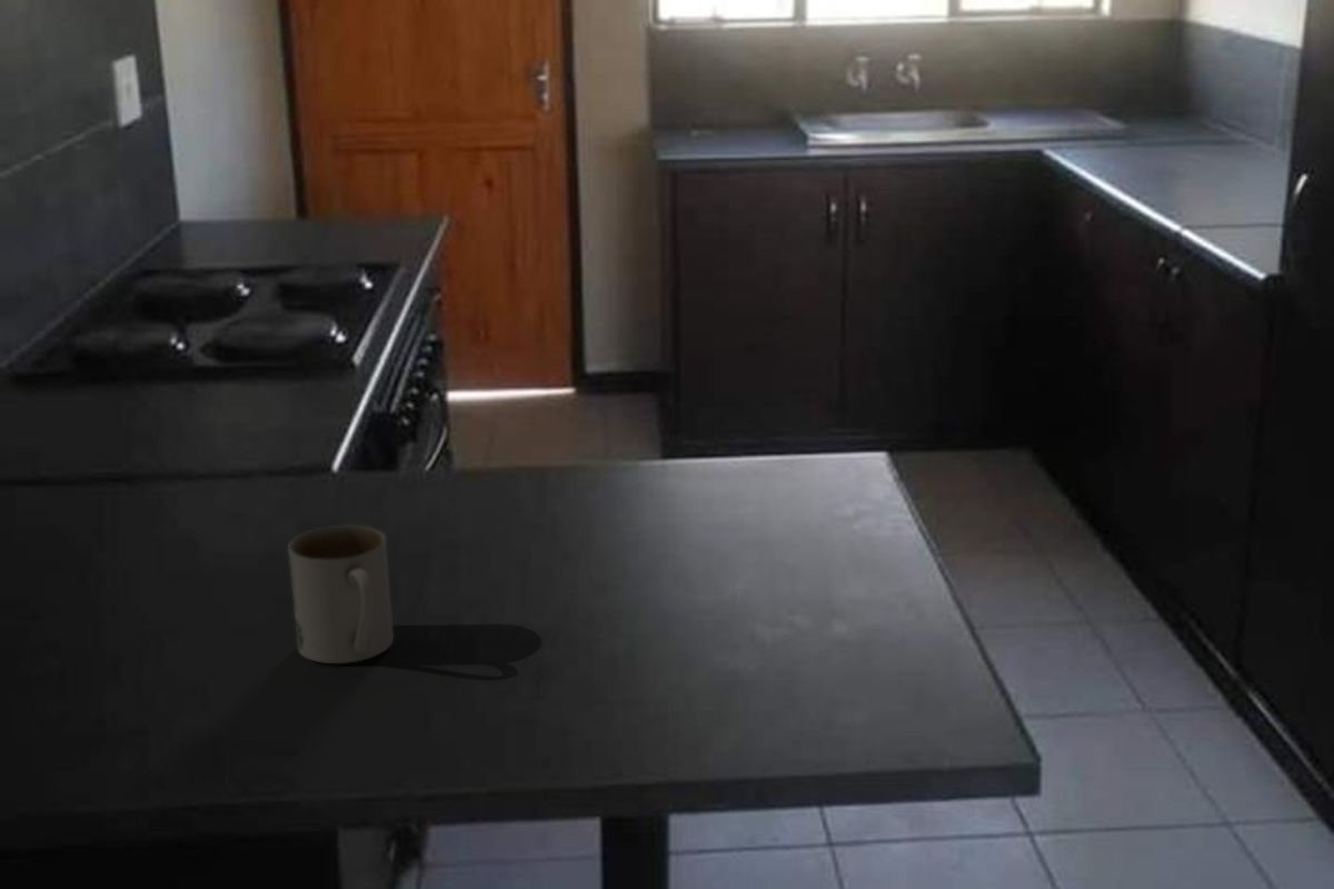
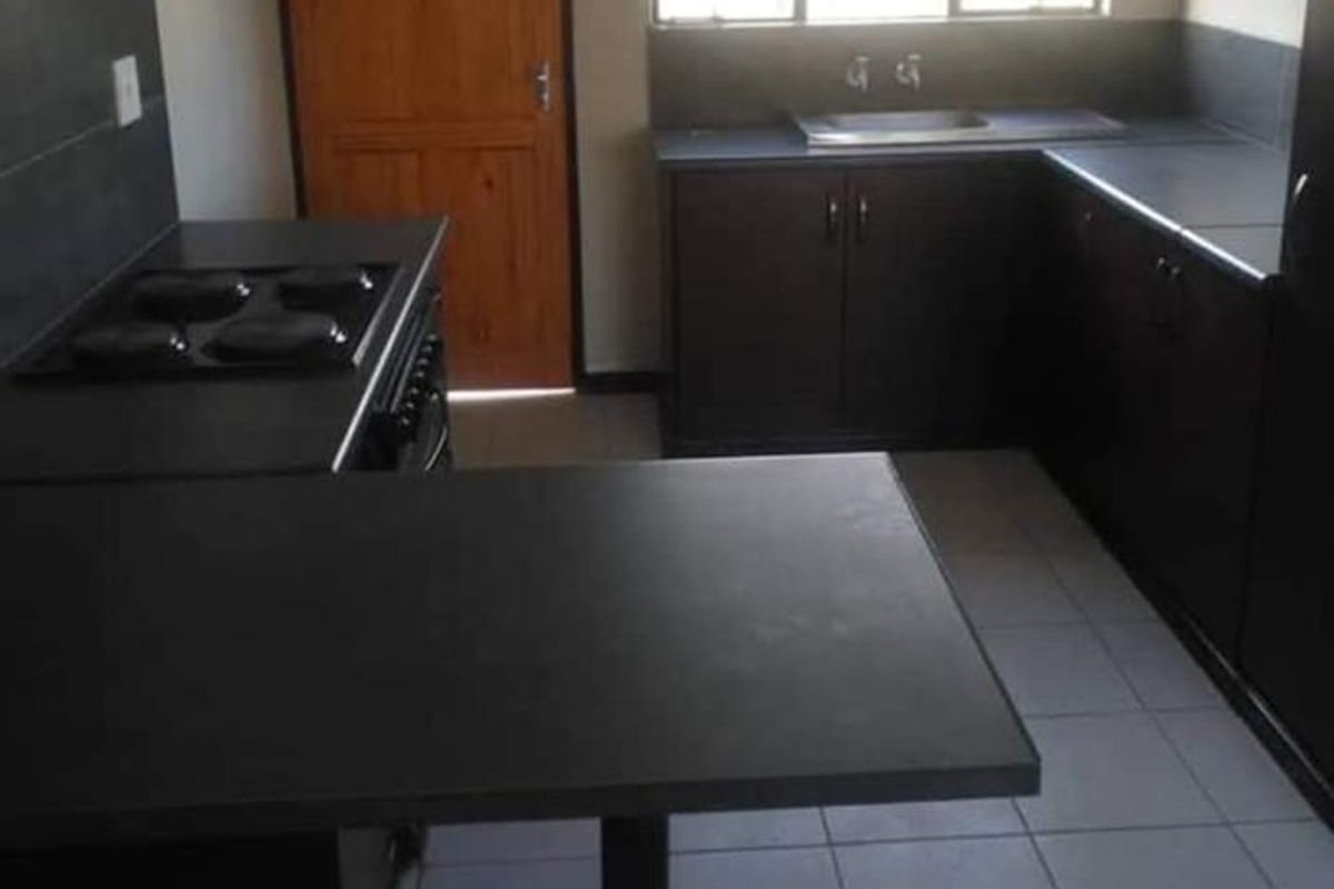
- mug (348, 600)
